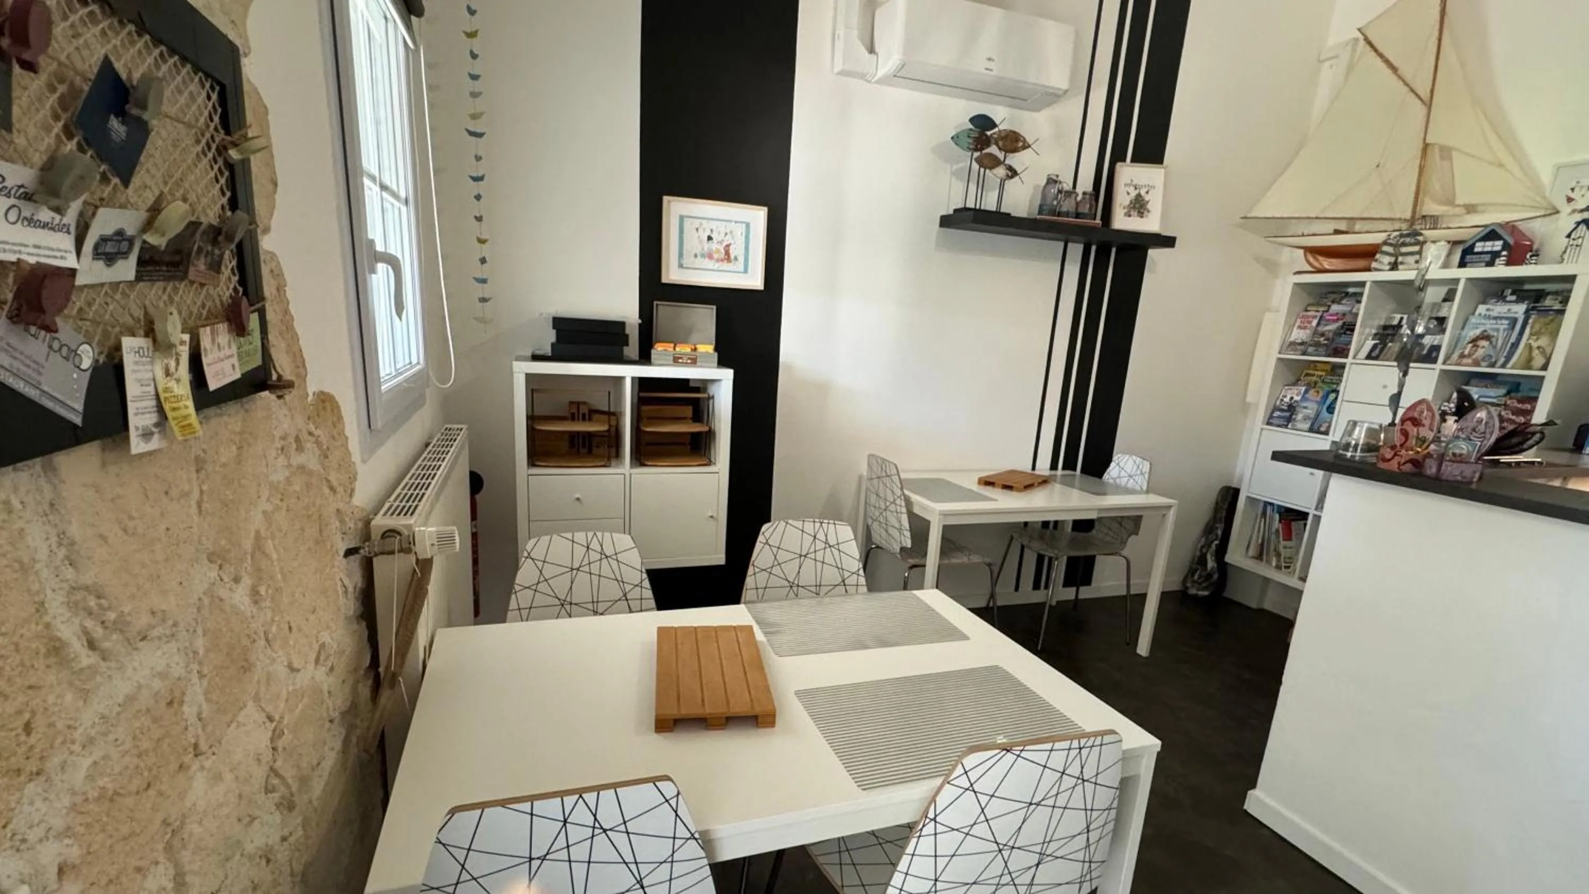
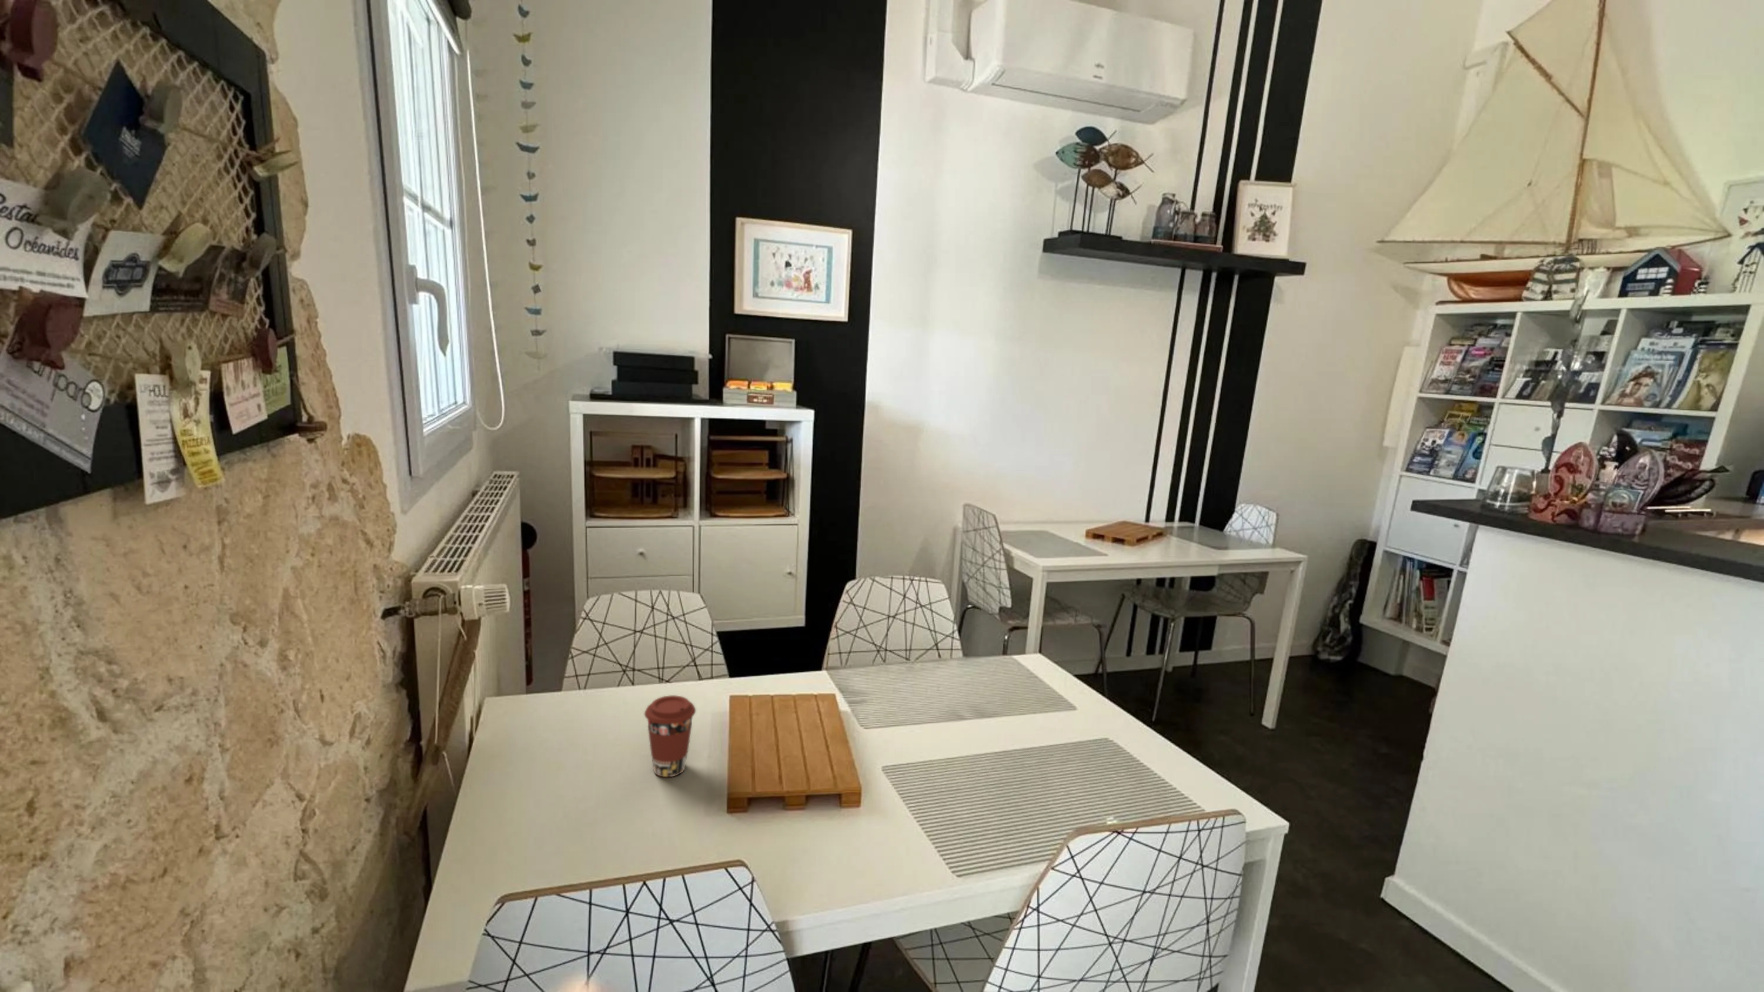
+ coffee cup (670, 736)
